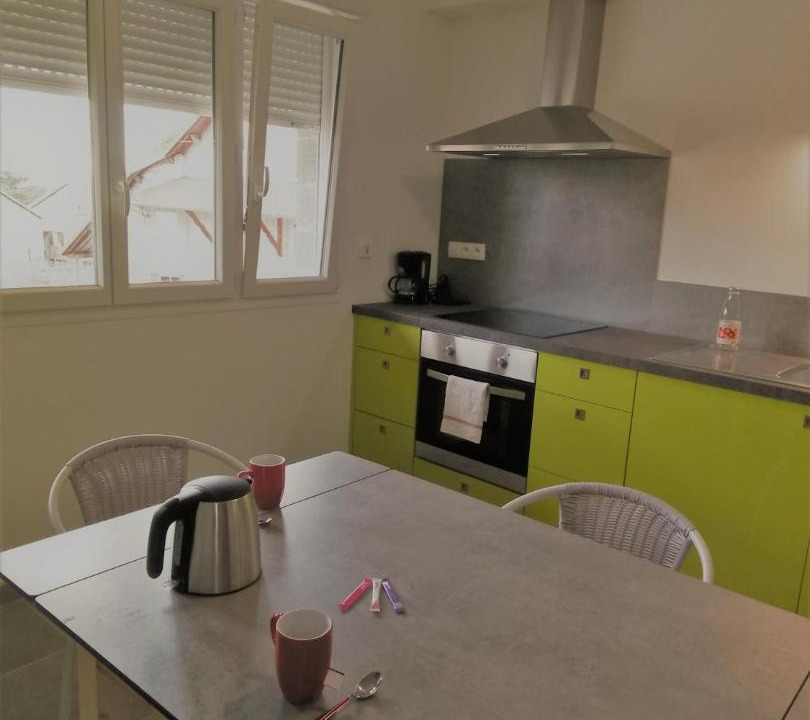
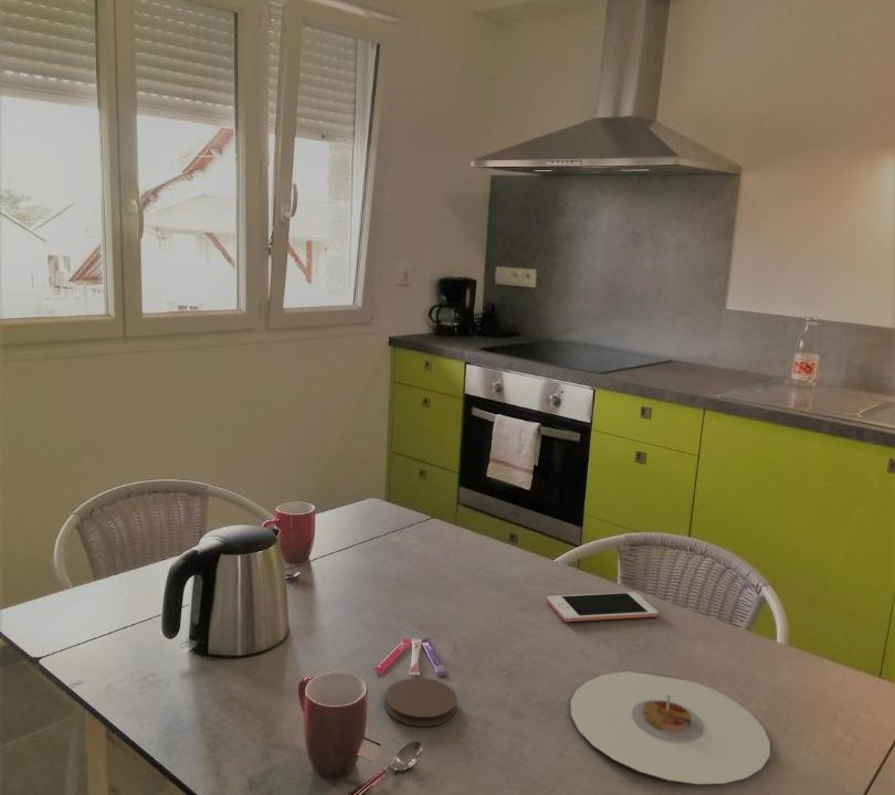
+ plate (667, 713)
+ cell phone (601, 606)
+ coaster (420, 700)
